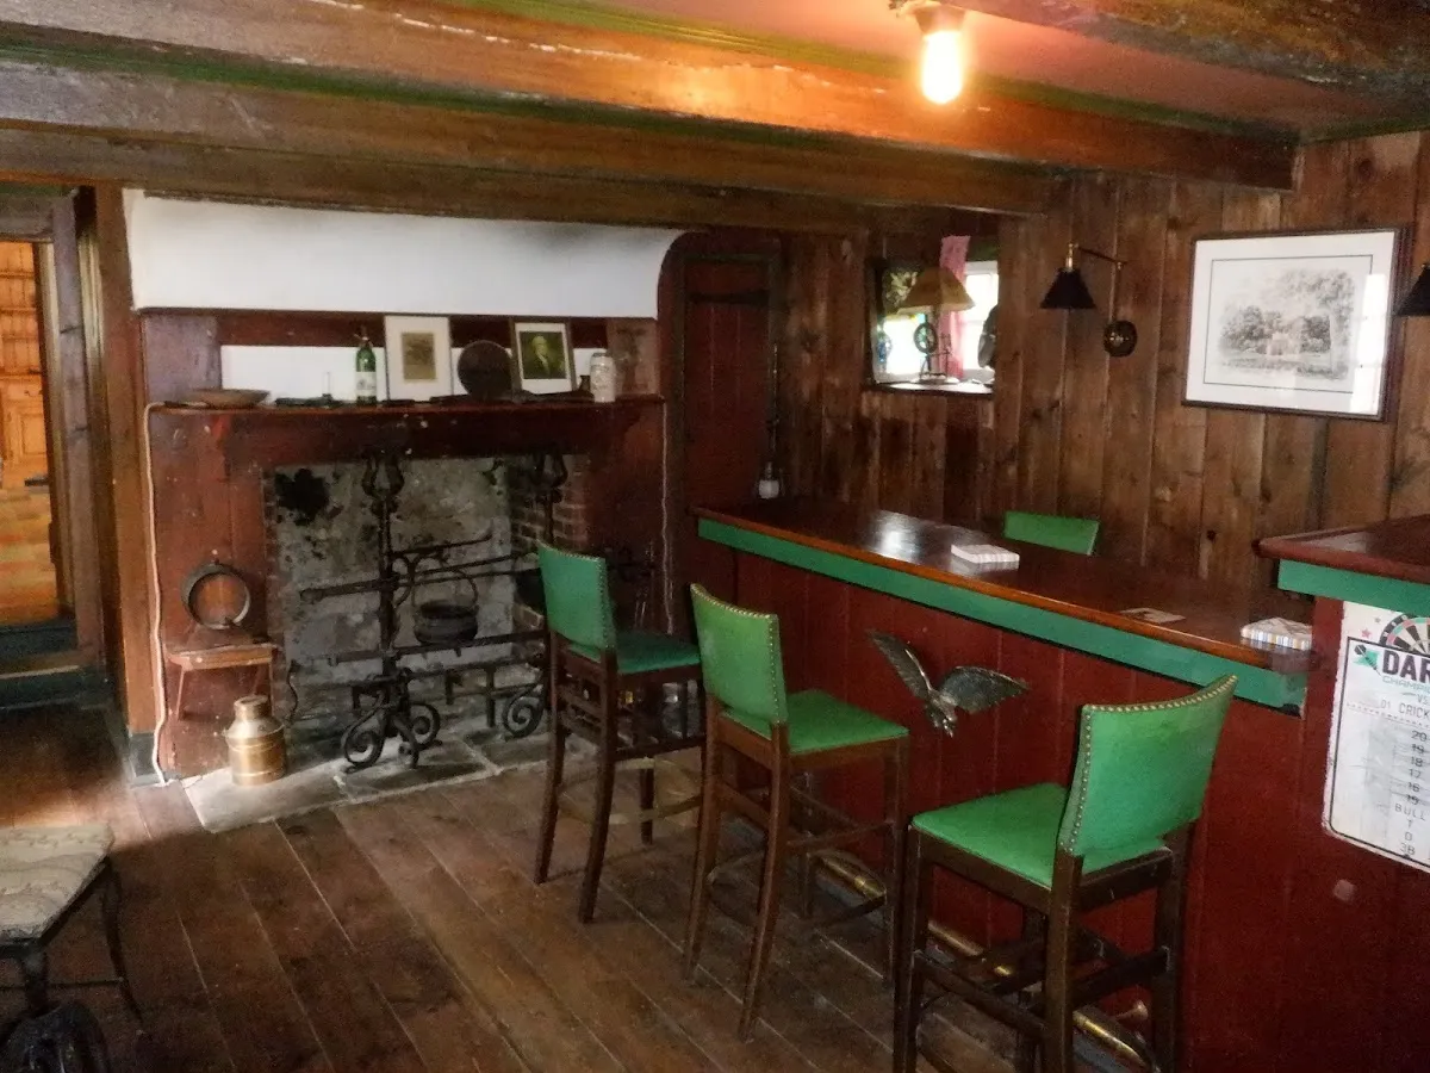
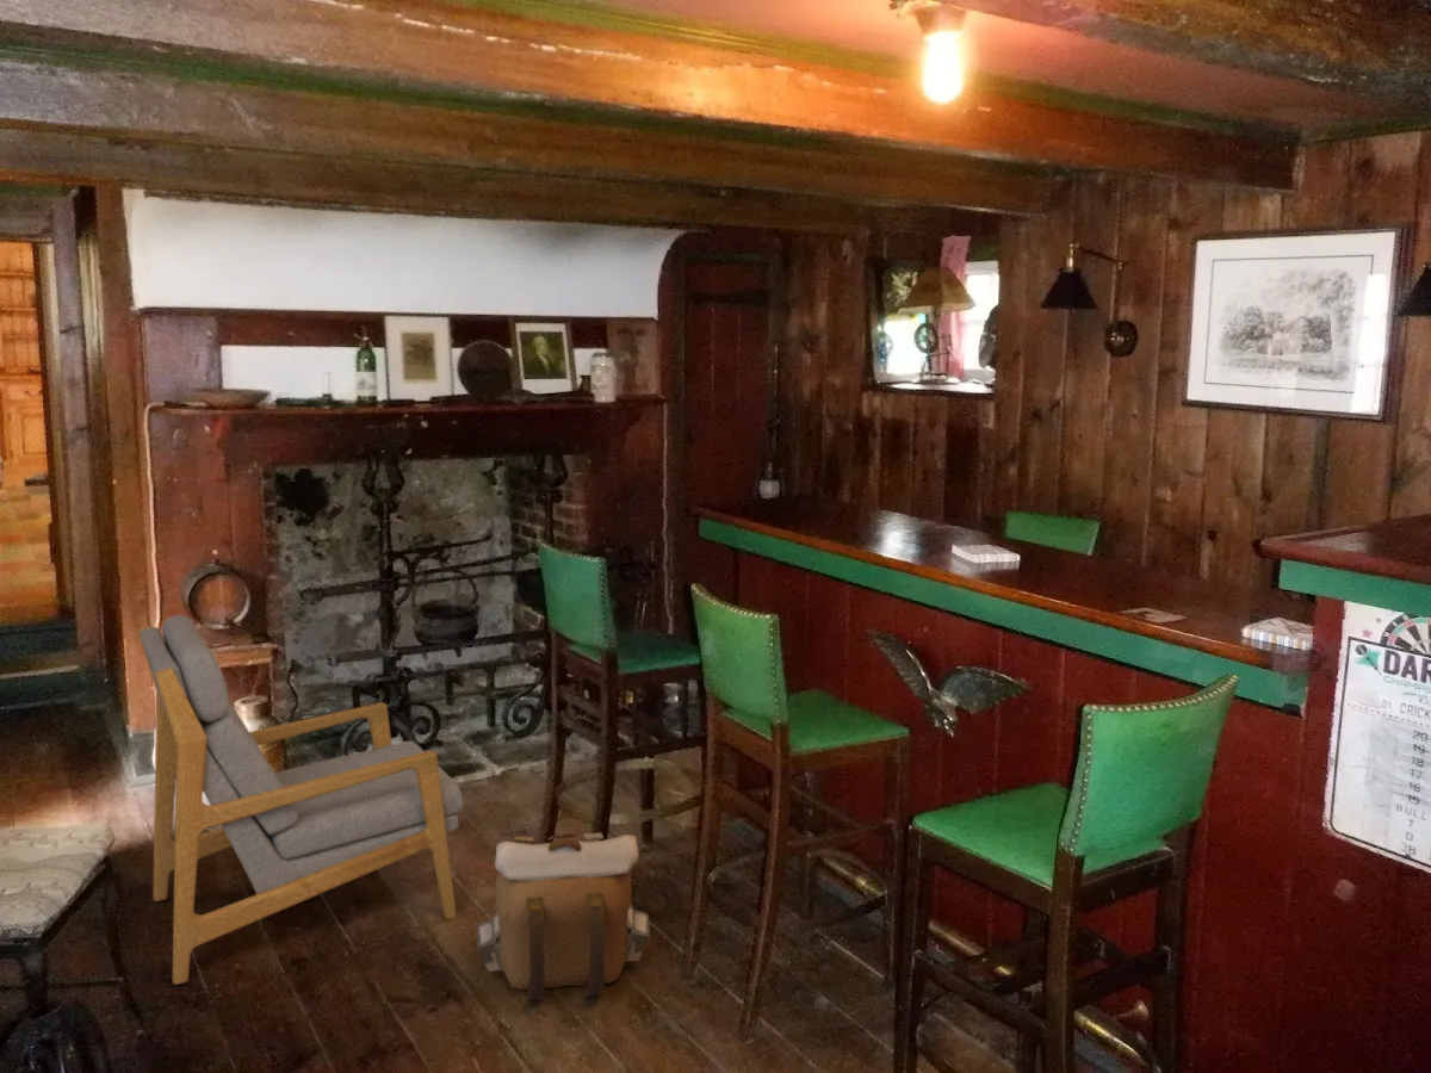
+ armchair (296, 768)
+ backpack (563, 898)
